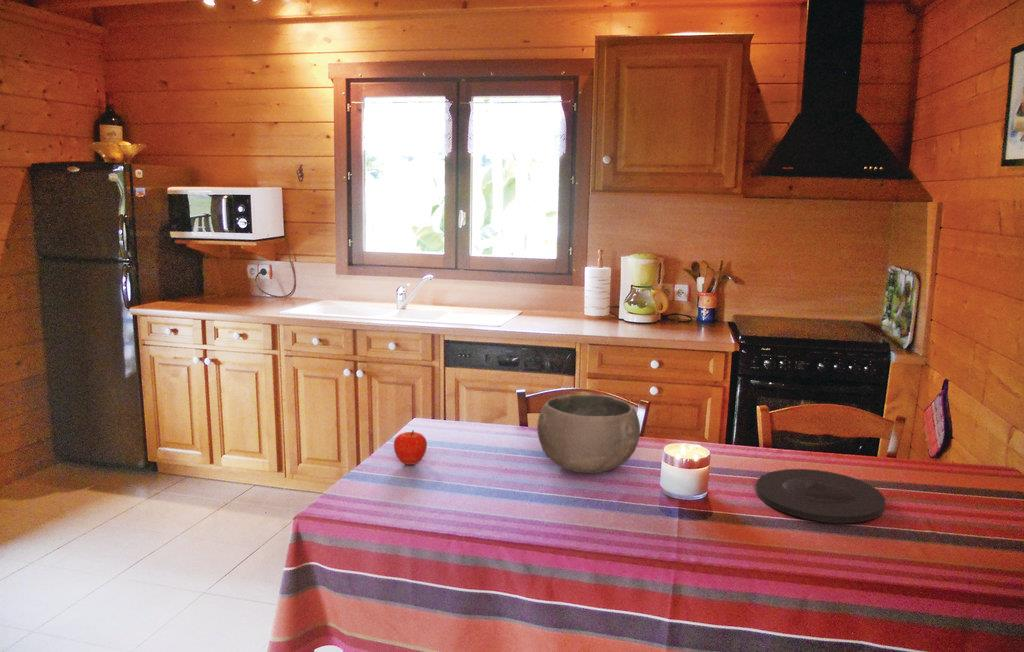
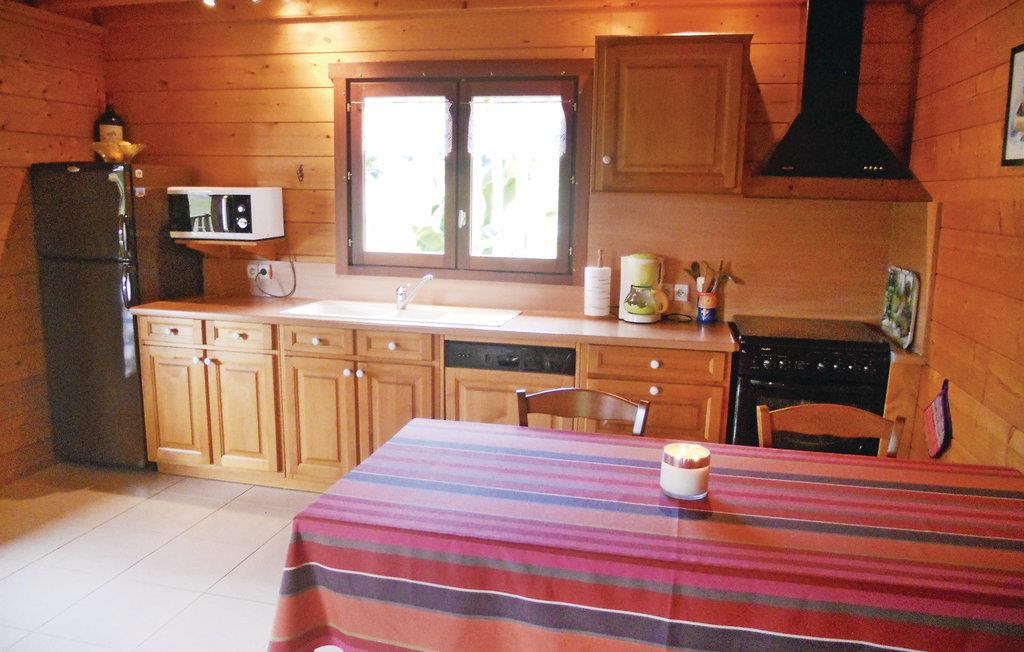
- bowl (587, 435)
- fruit (410, 446)
- plate (819, 489)
